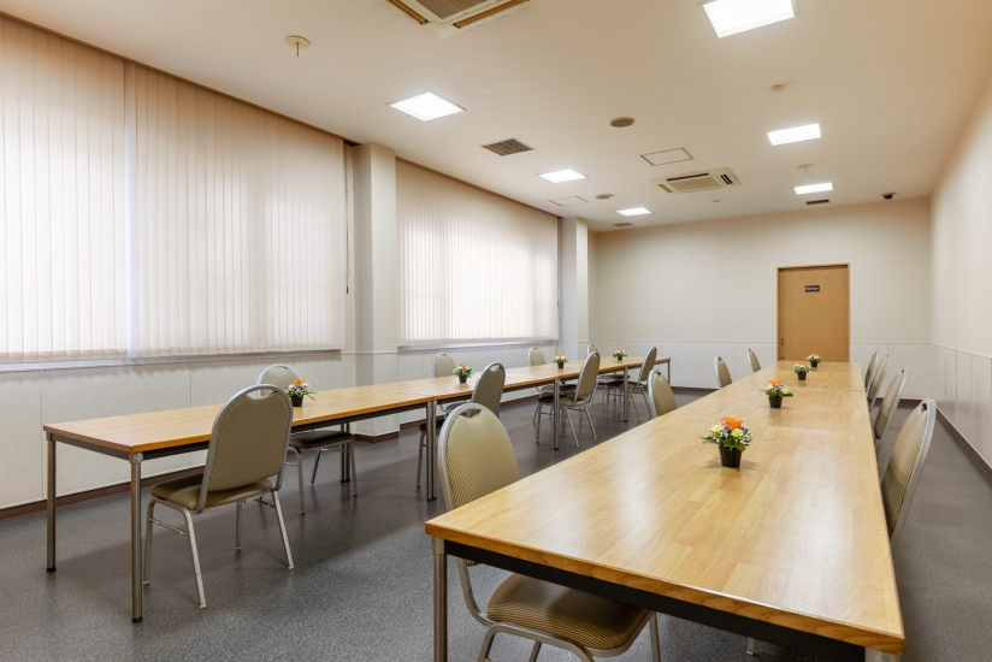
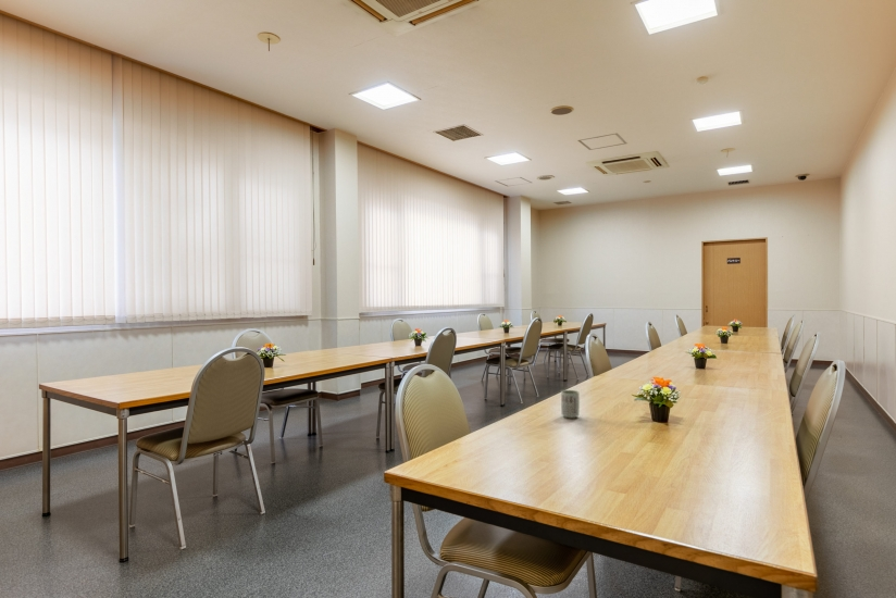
+ cup (570, 403)
